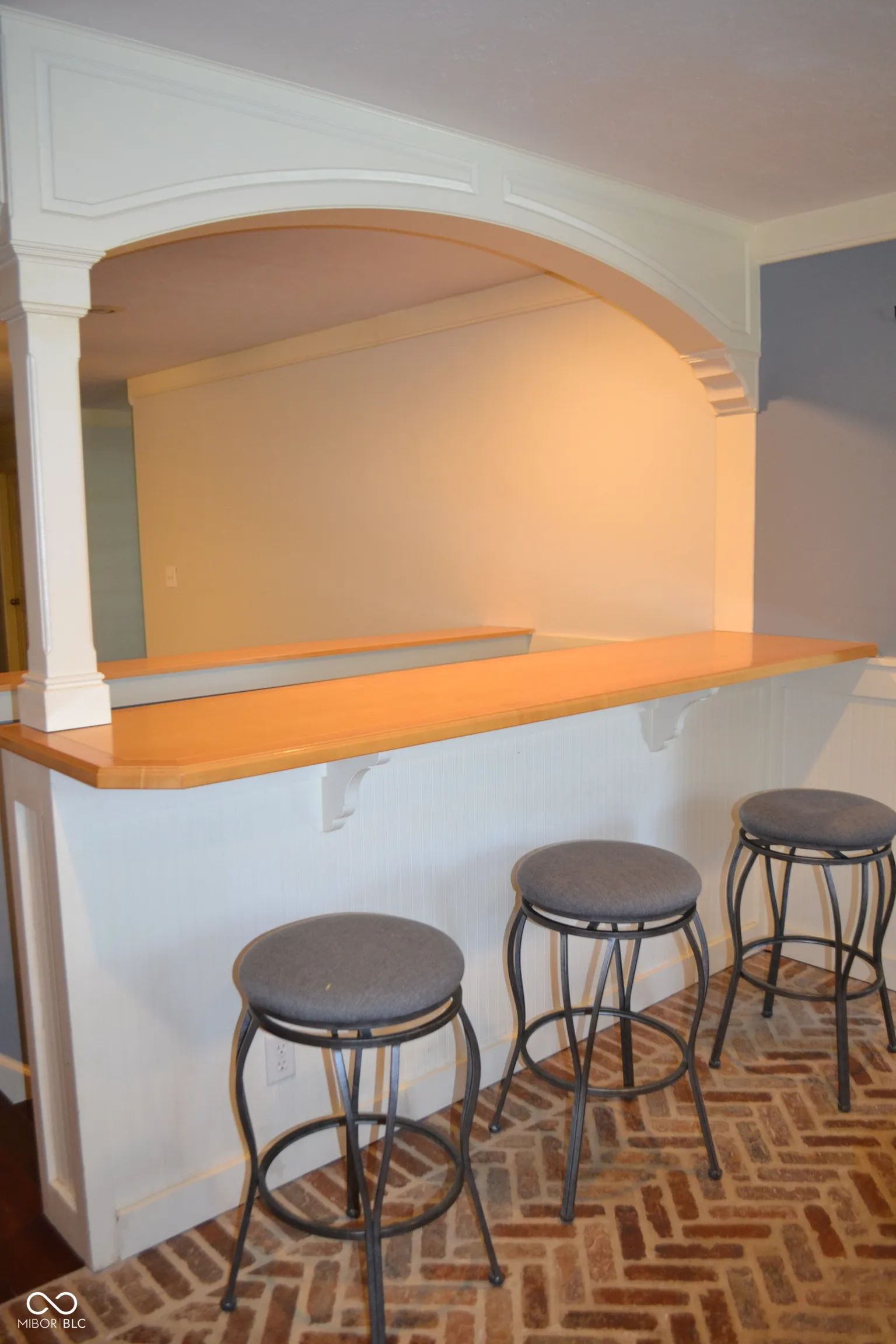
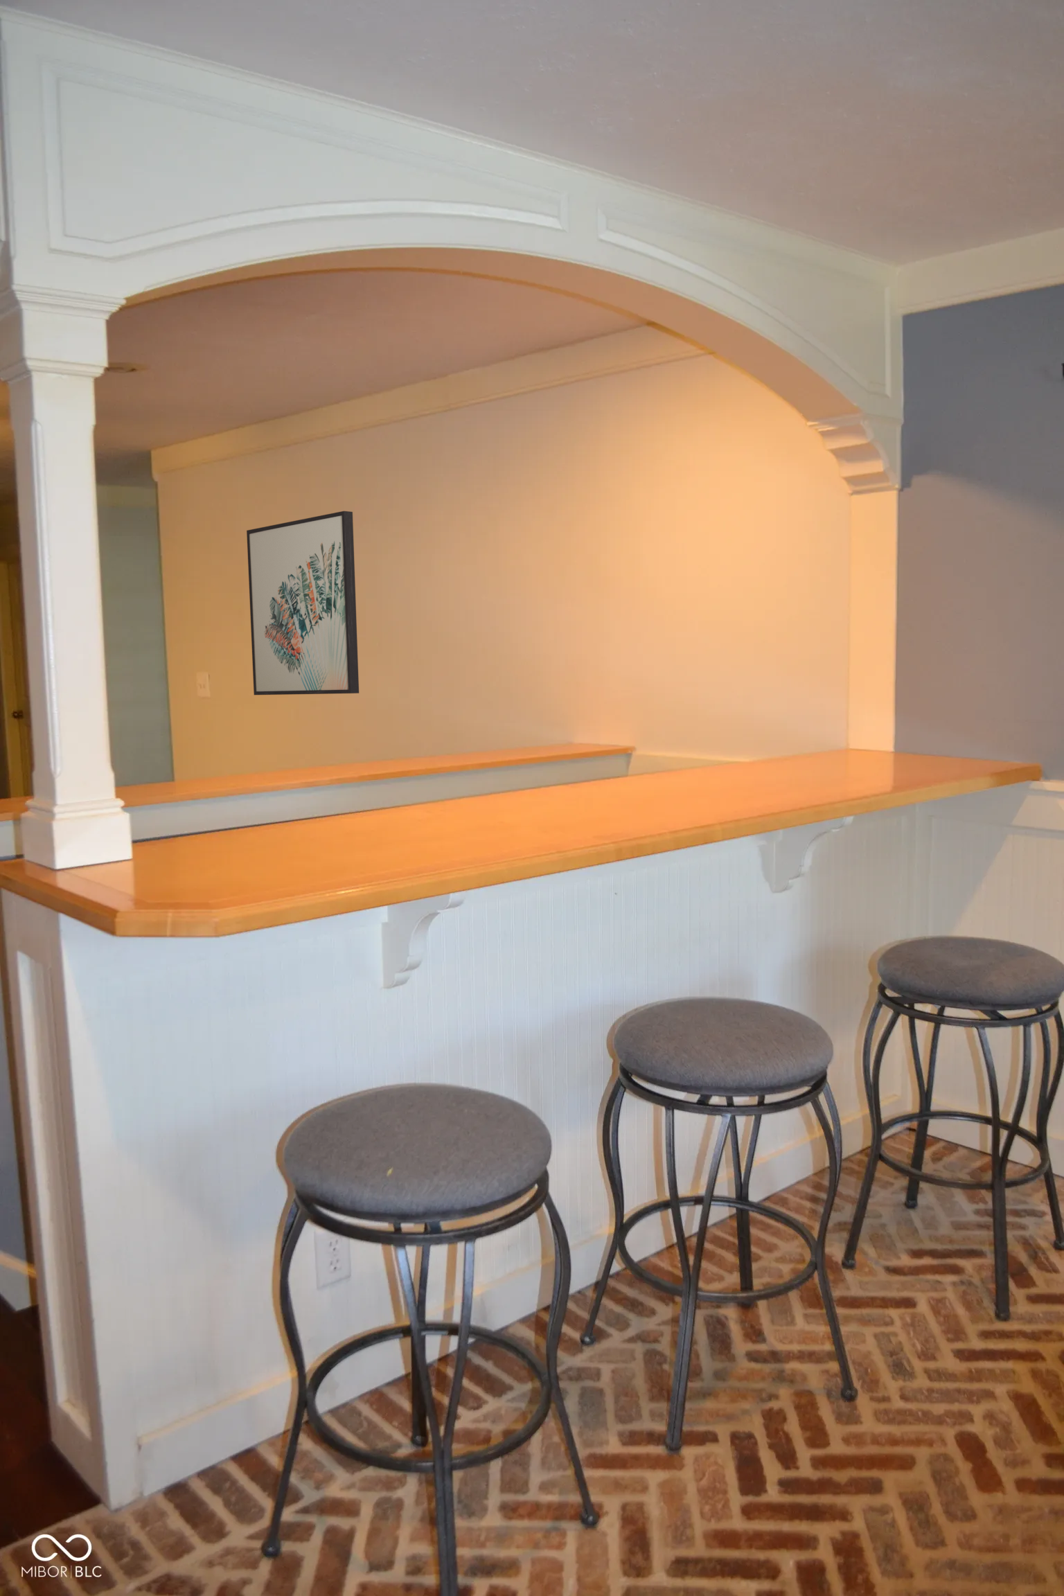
+ wall art (300, 608)
